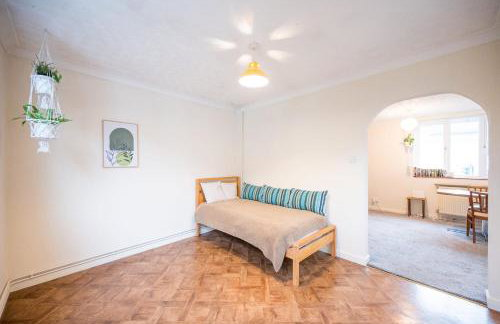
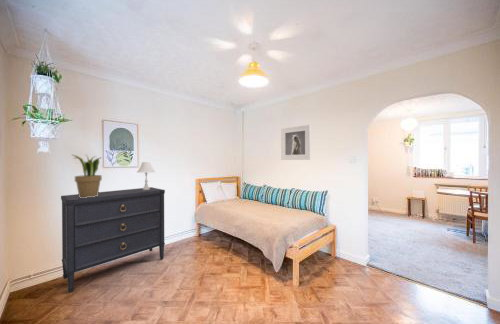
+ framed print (295, 143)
+ dresser (117, 230)
+ potted plant (87, 175)
+ table lamp (146, 175)
